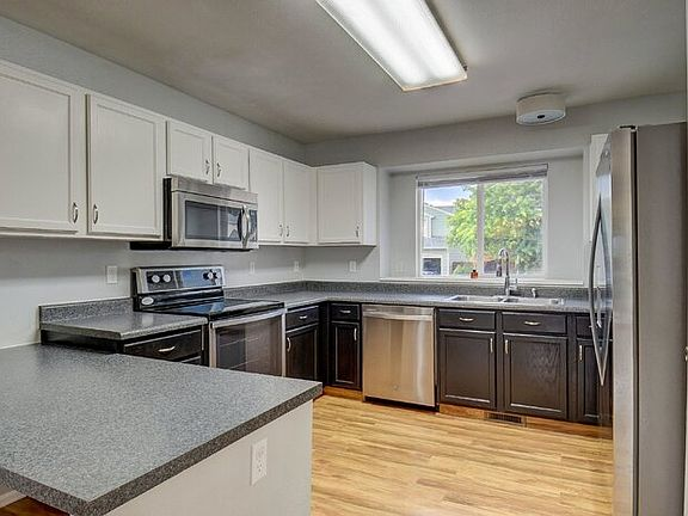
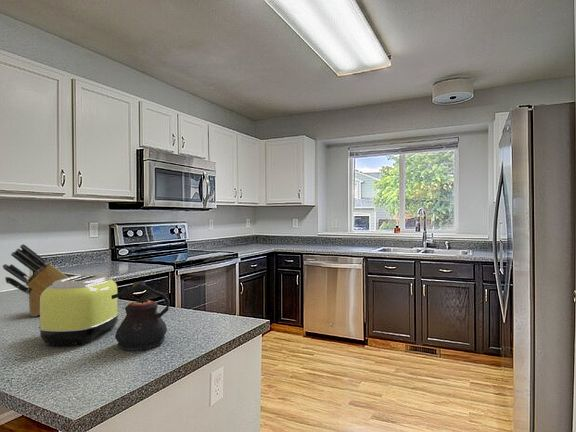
+ toaster (83, 305)
+ knife block (52, 277)
+ teapot (143, 312)
